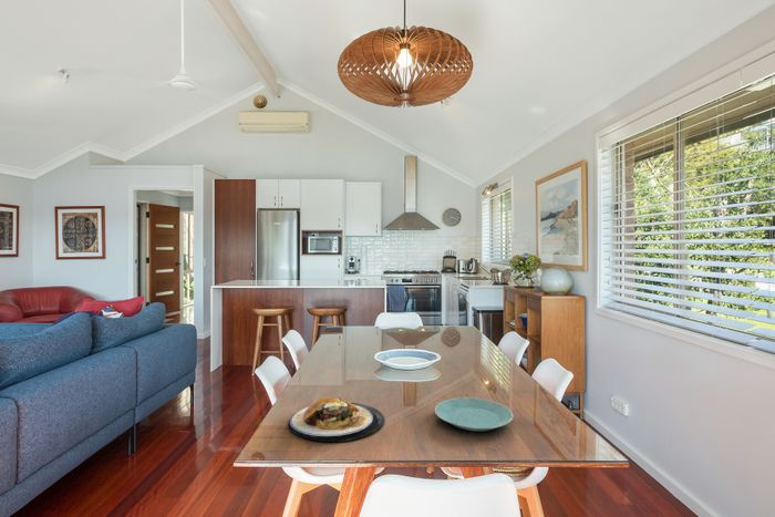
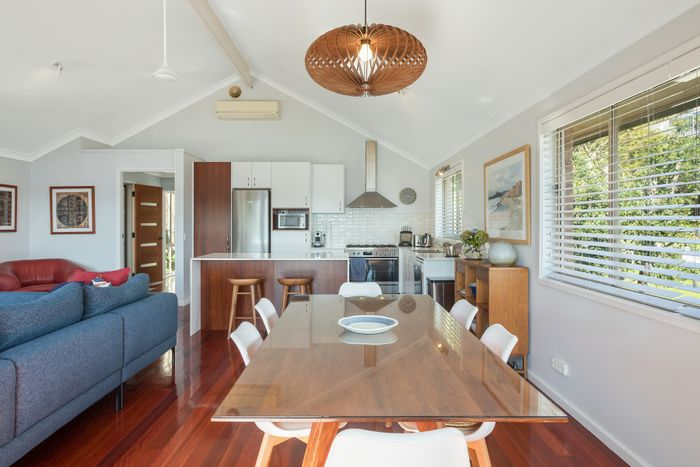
- plate (473, 415)
- plate (337, 406)
